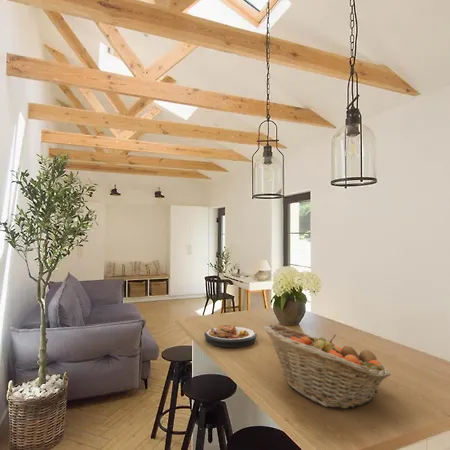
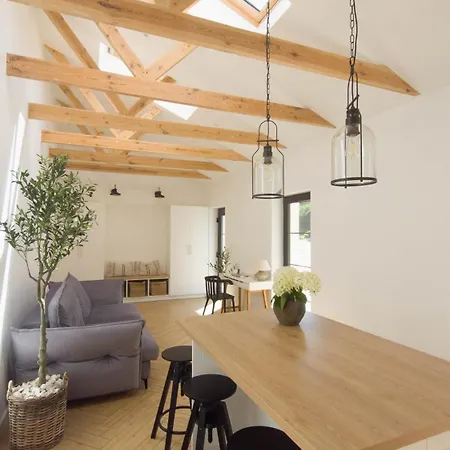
- fruit basket (321, 357)
- plate (230, 333)
